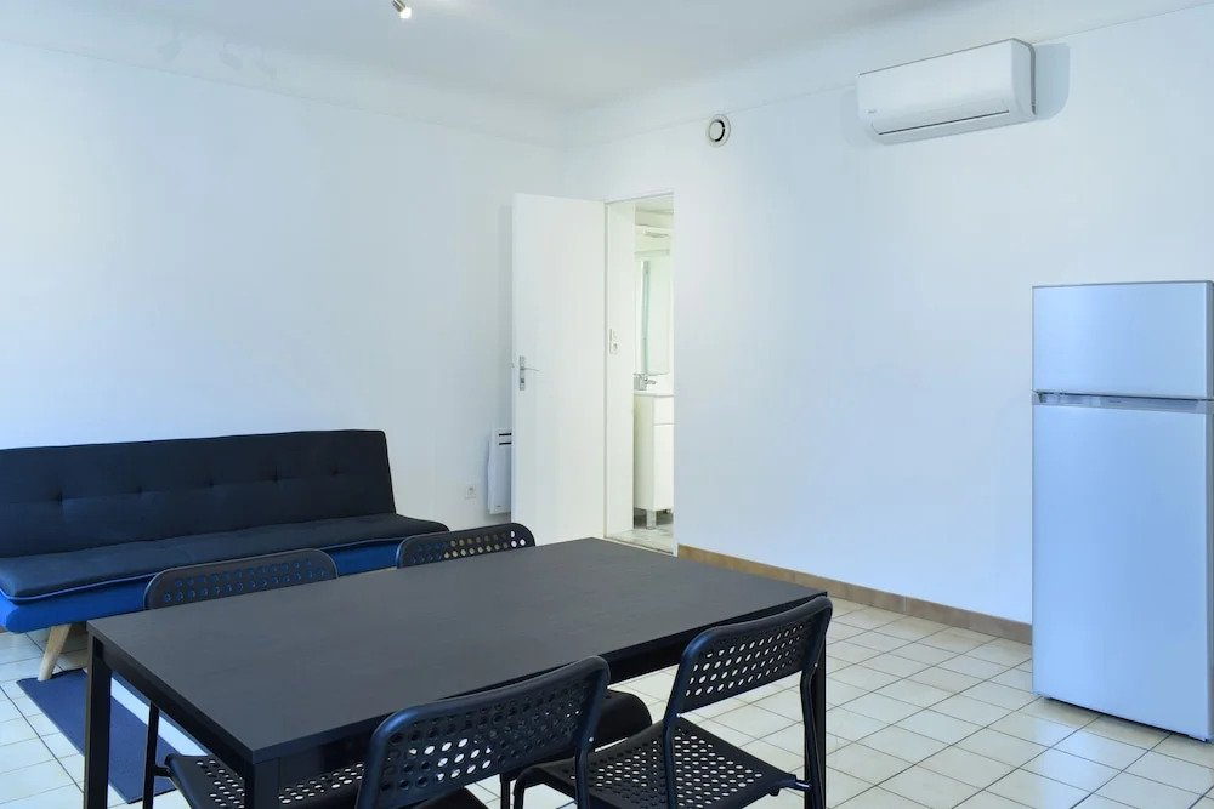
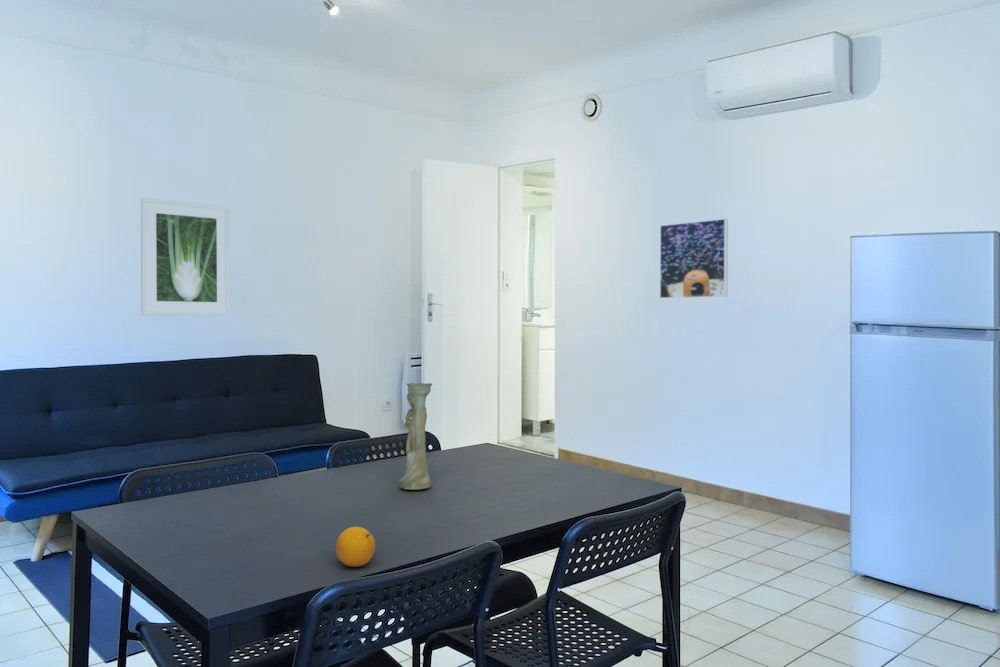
+ fruit (355, 546)
+ vase (415, 435)
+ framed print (692, 259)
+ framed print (186, 258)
